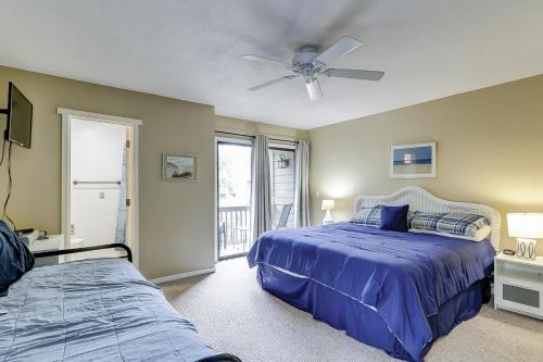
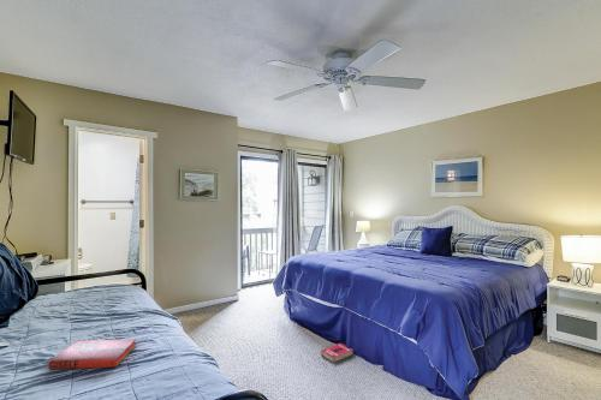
+ hardback book (95, 353)
+ book (337, 352)
